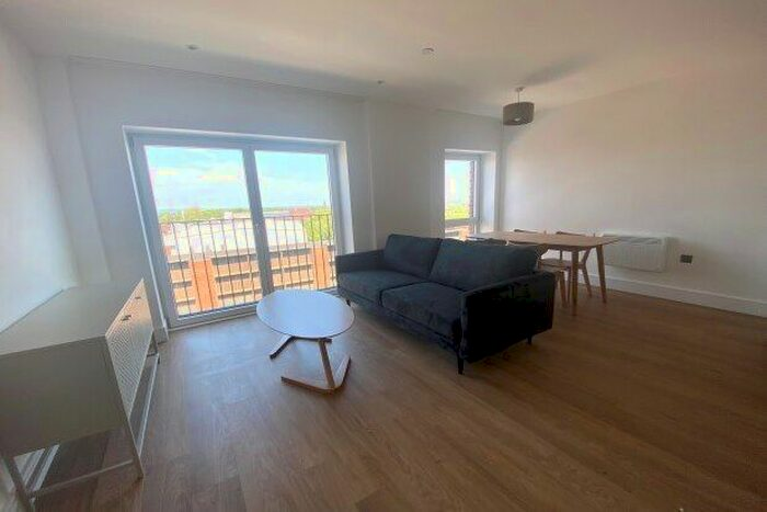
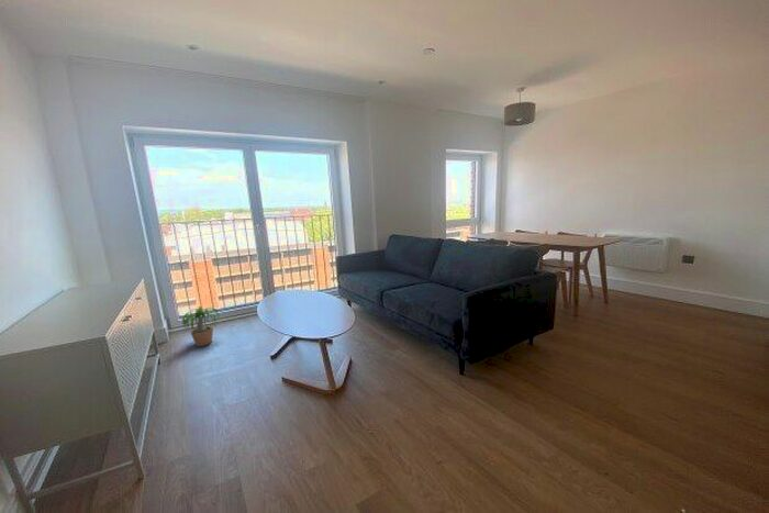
+ potted plant (204, 323)
